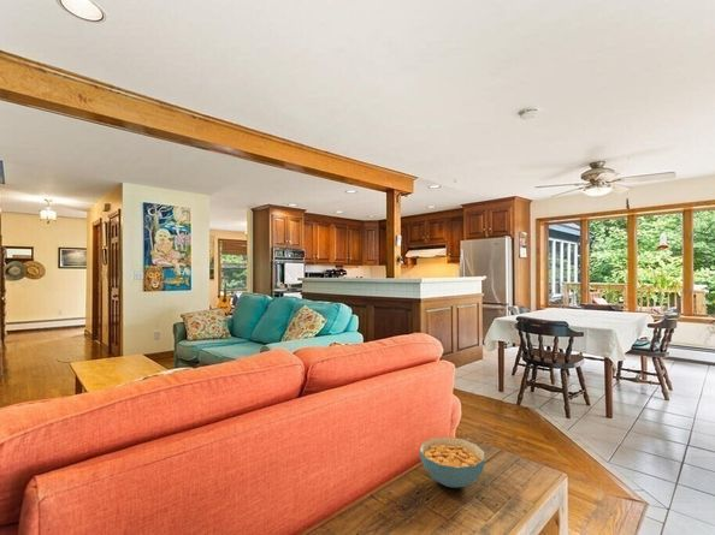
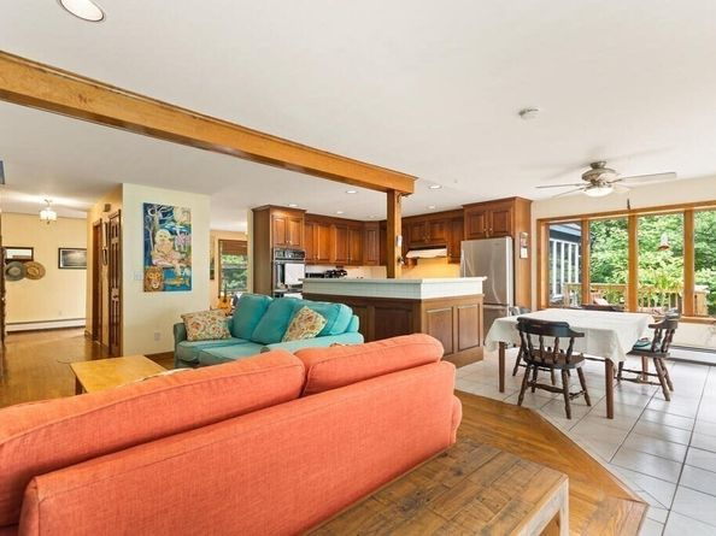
- cereal bowl (451, 466)
